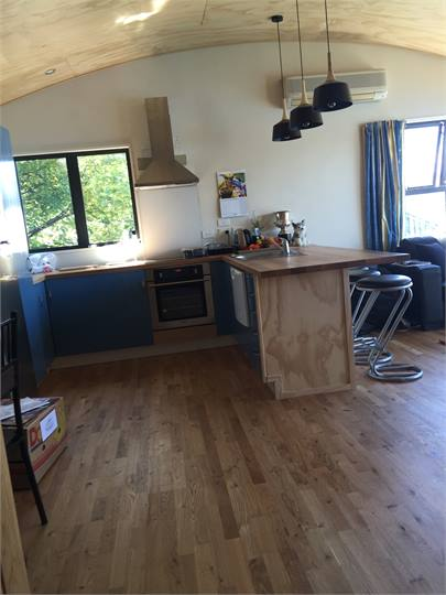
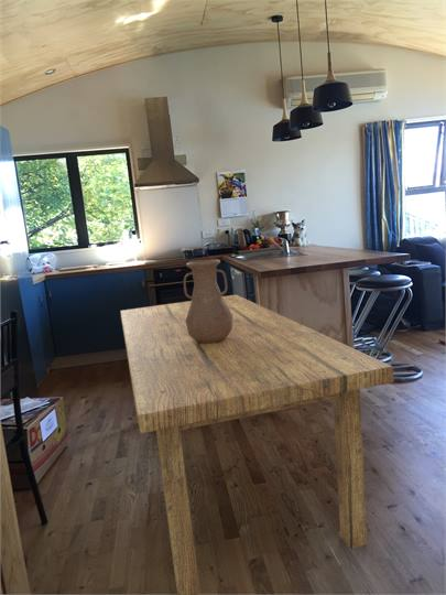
+ dining table (216, 398)
+ vase (207, 300)
